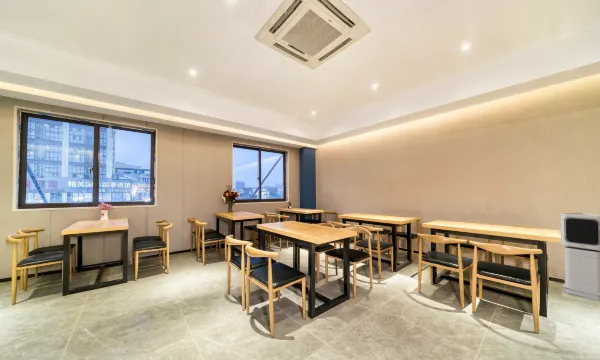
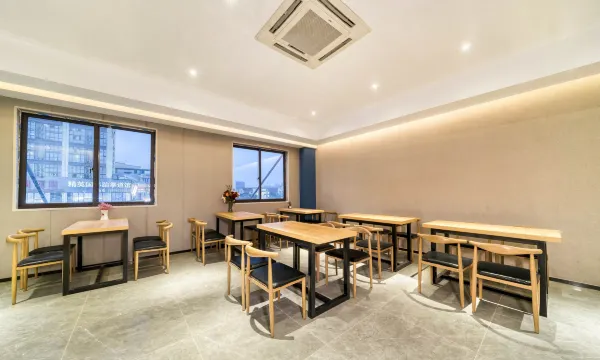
- air purifier (583, 253)
